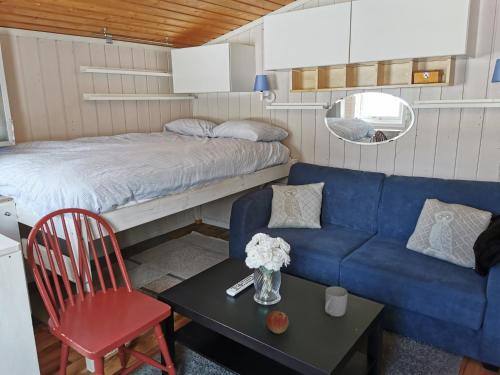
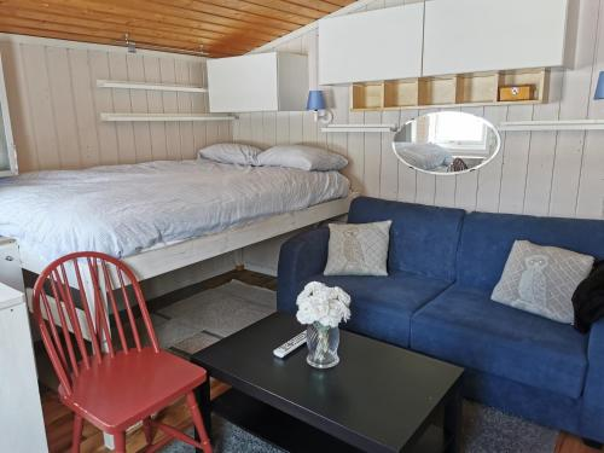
- mug (333, 303)
- apple (277, 321)
